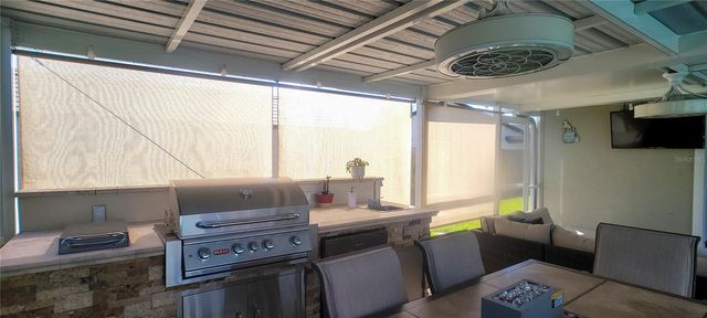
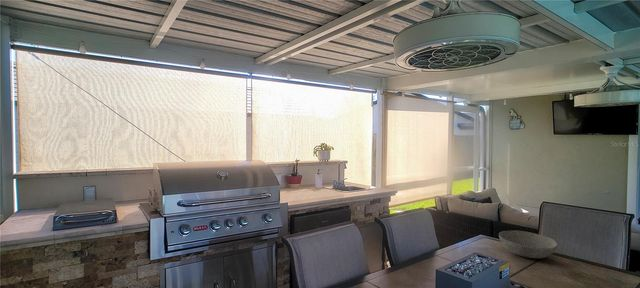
+ bowl (526, 246)
